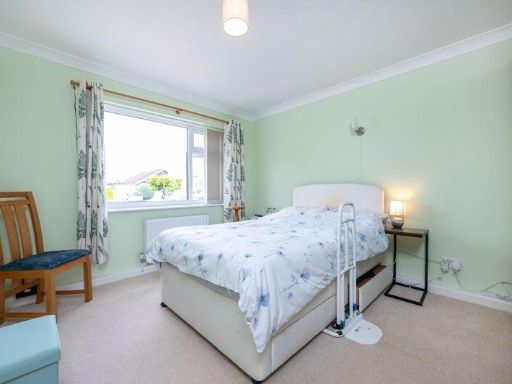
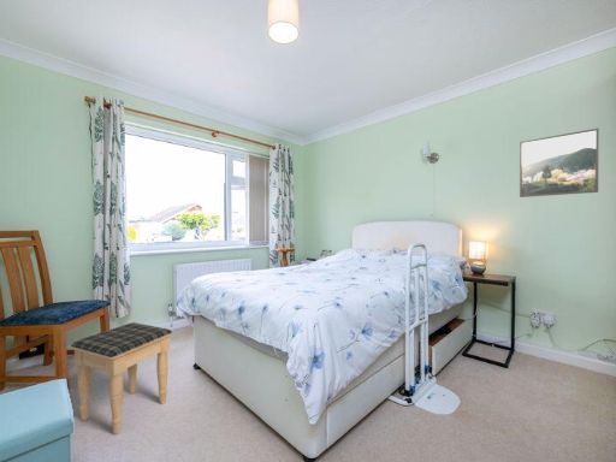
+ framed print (556, 165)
+ footstool (124, 371)
